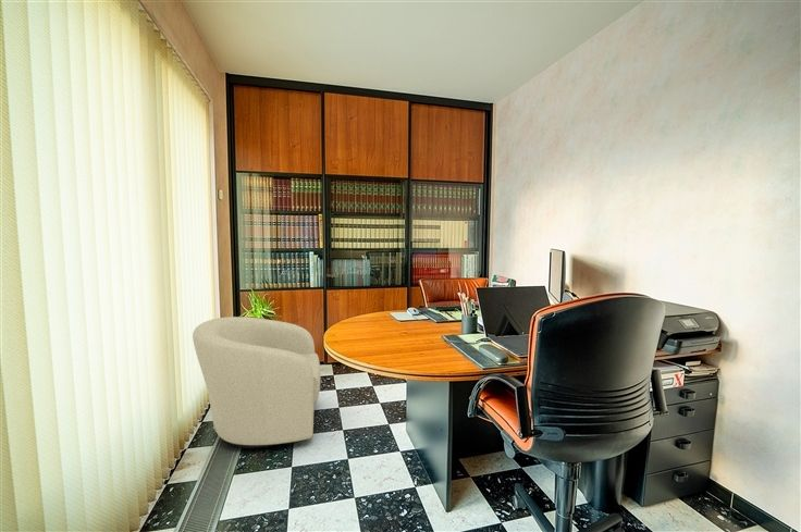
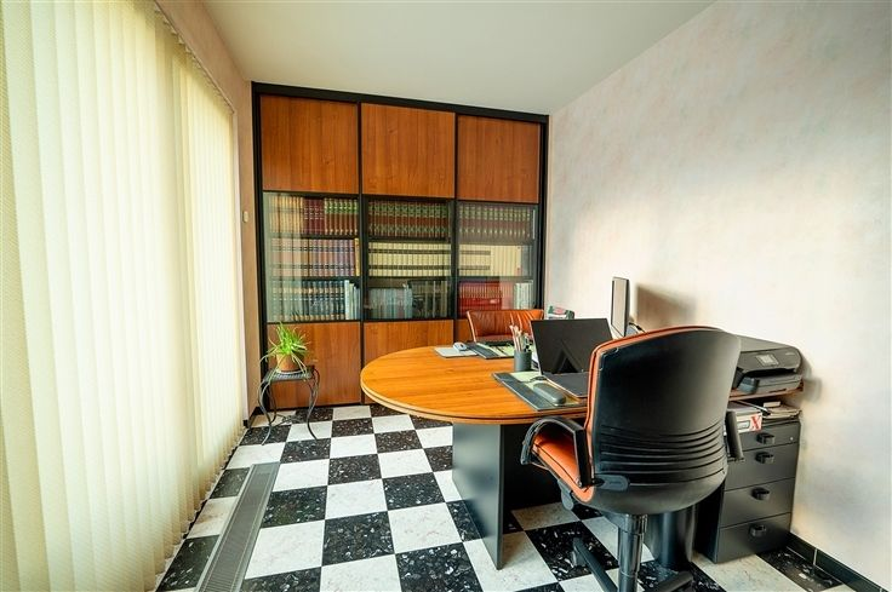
- chair (261, 373)
